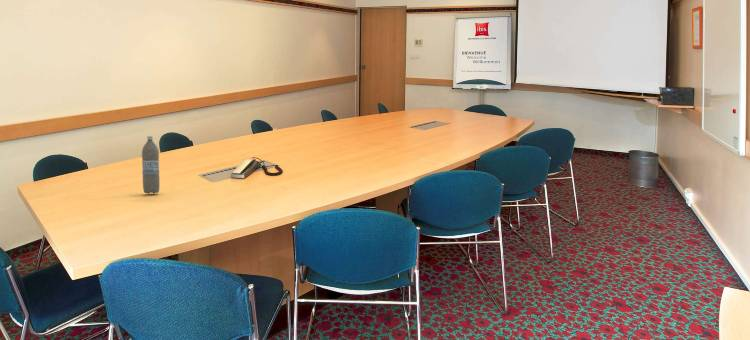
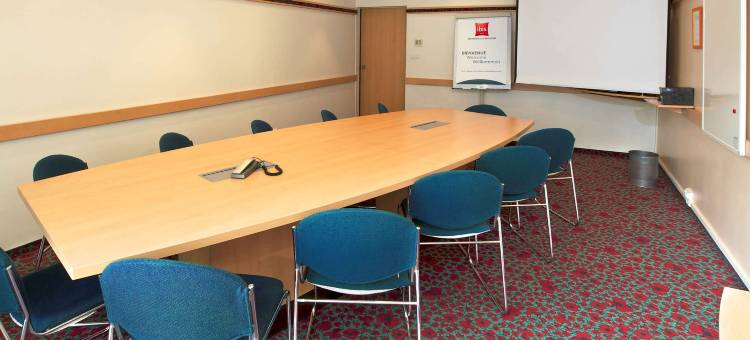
- water bottle (150, 165)
